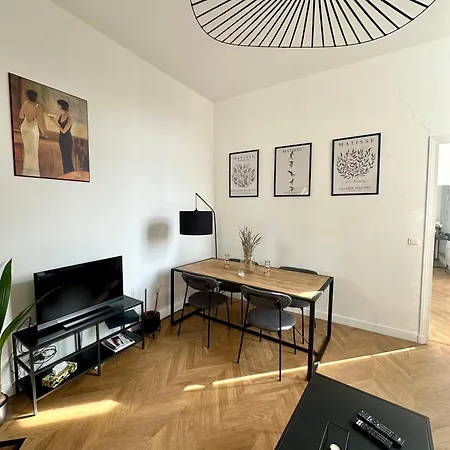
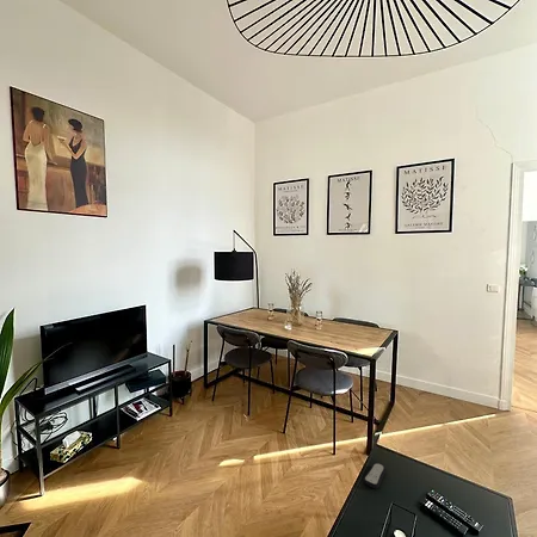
+ remote control (375, 474)
